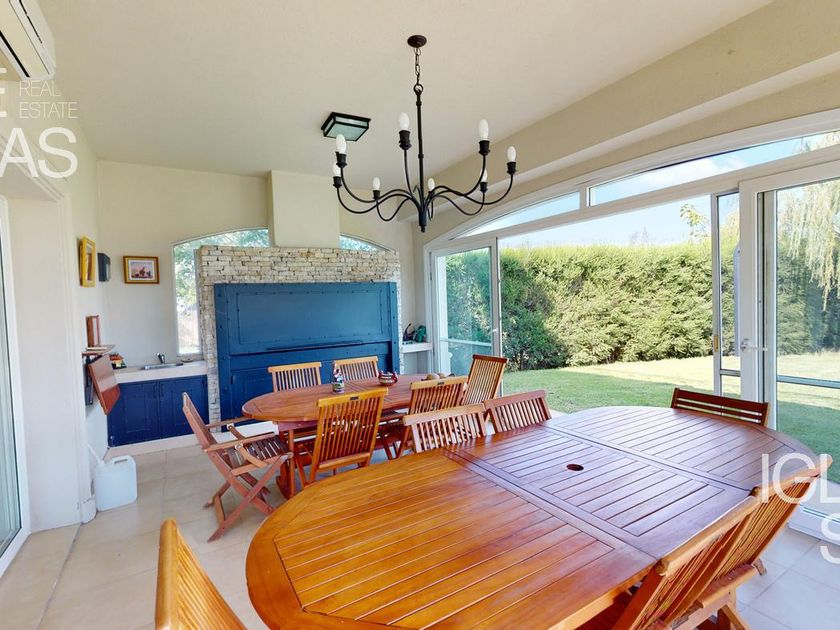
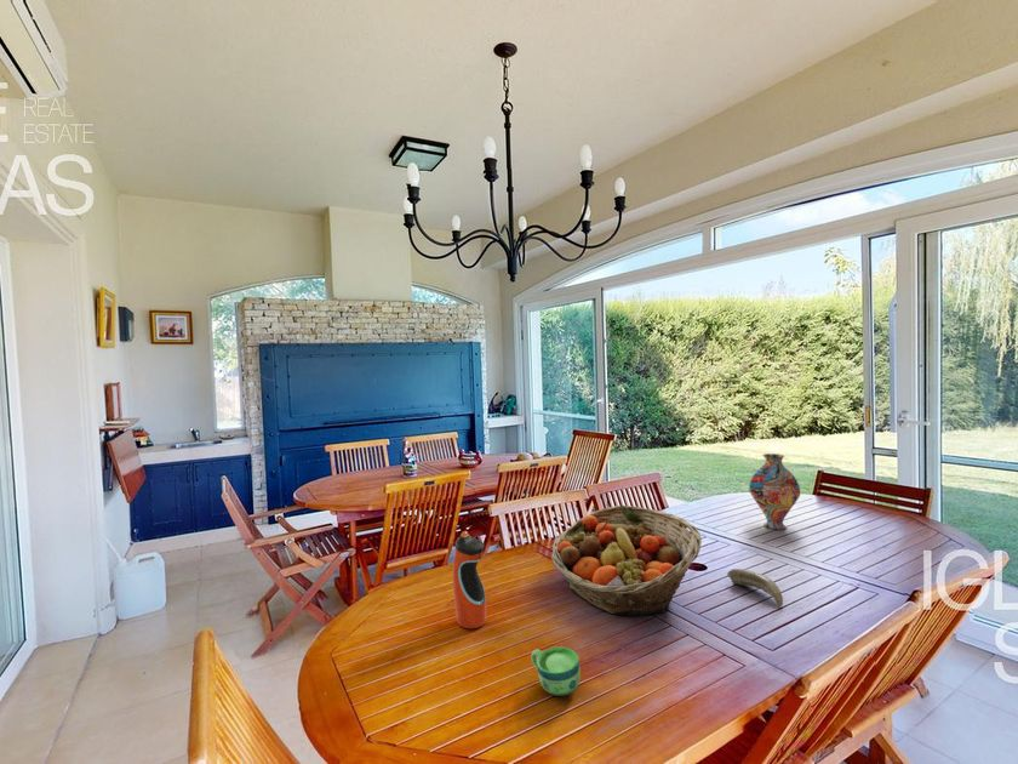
+ cup (553, 671)
+ fruit basket (622, 554)
+ animal claw (757, 582)
+ vase (773, 490)
+ water bottle (469, 577)
